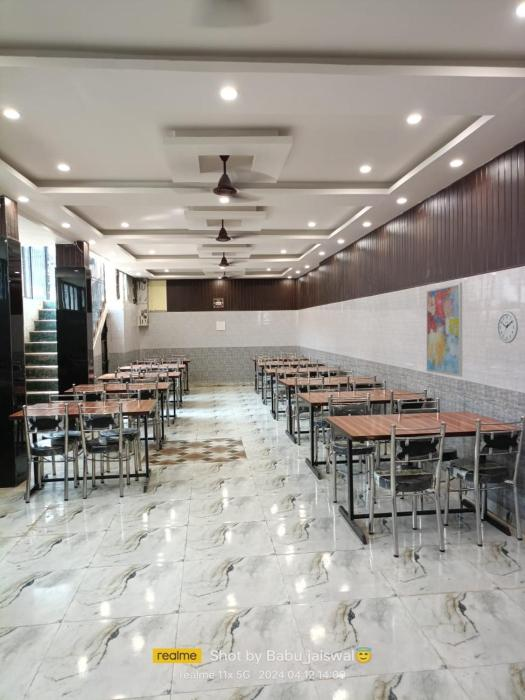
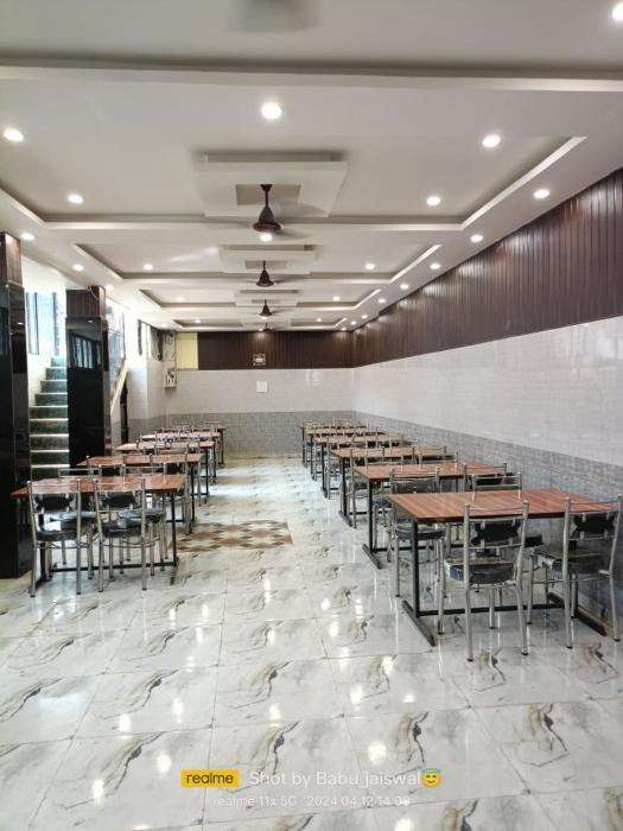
- wall clock (506, 327)
- wall art (443, 330)
